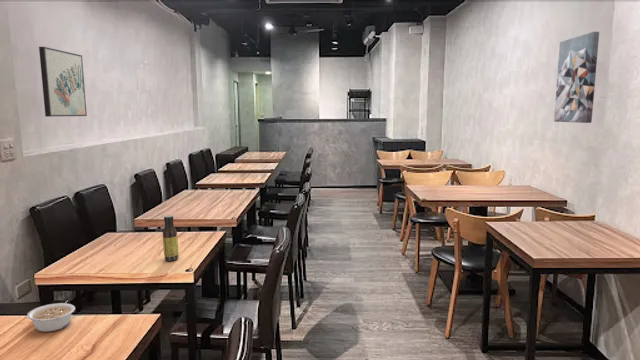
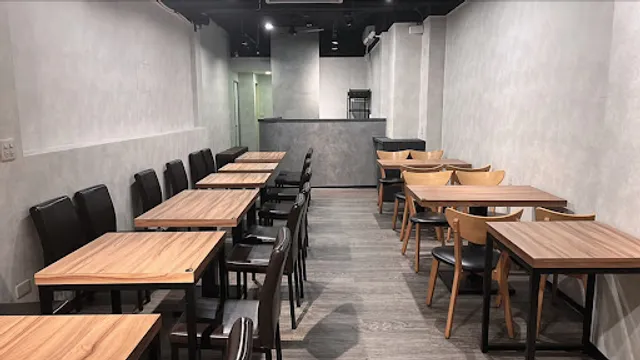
- sauce bottle (170, 237)
- legume (53, 317)
- wall art (574, 80)
- wall art (64, 84)
